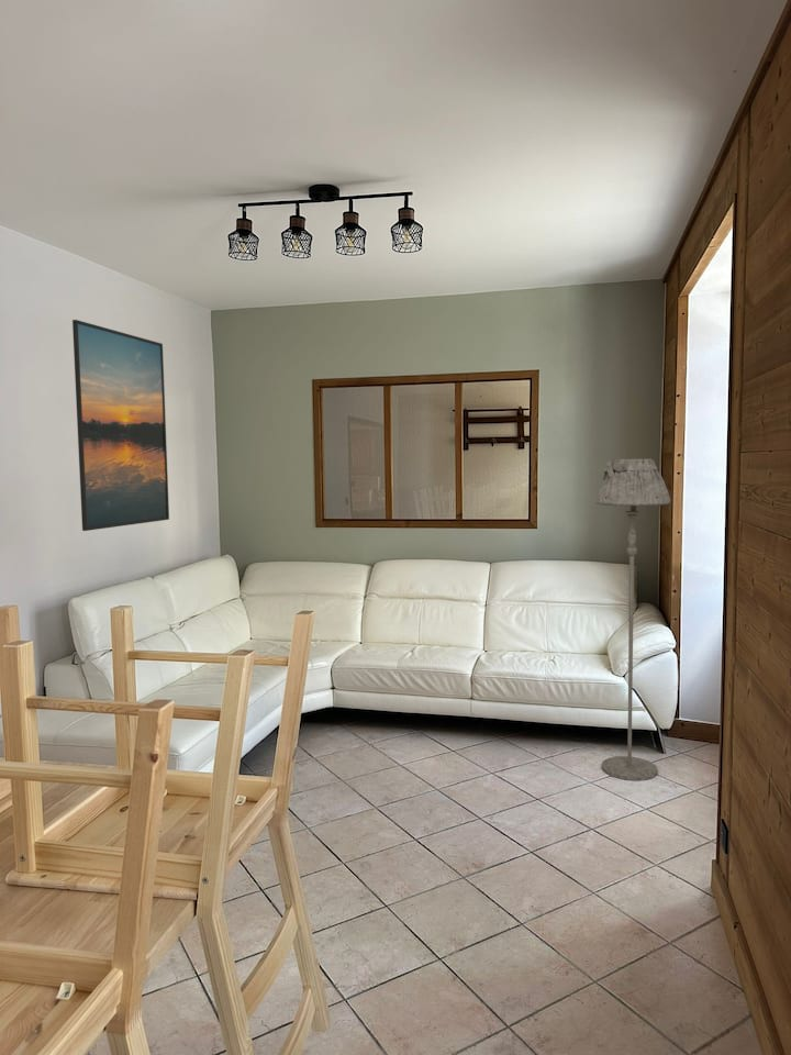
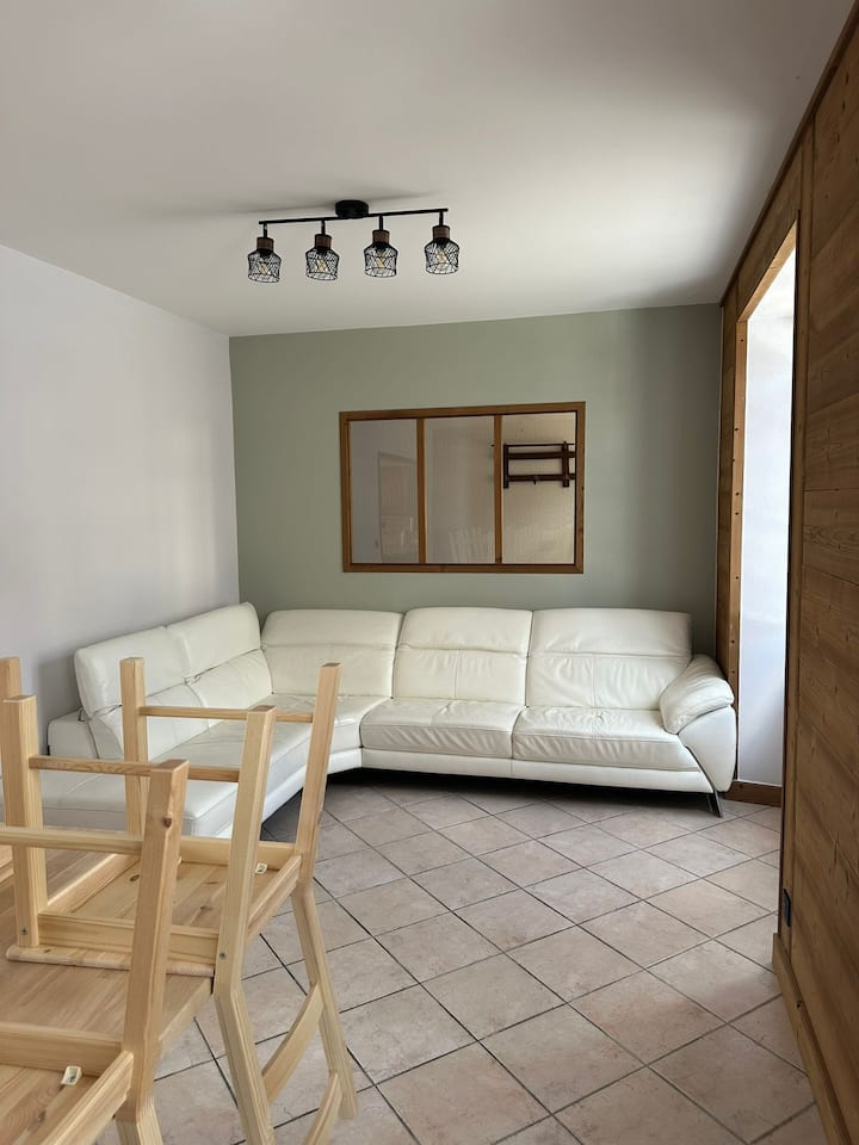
- floor lamp (631, 617)
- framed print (125, 430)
